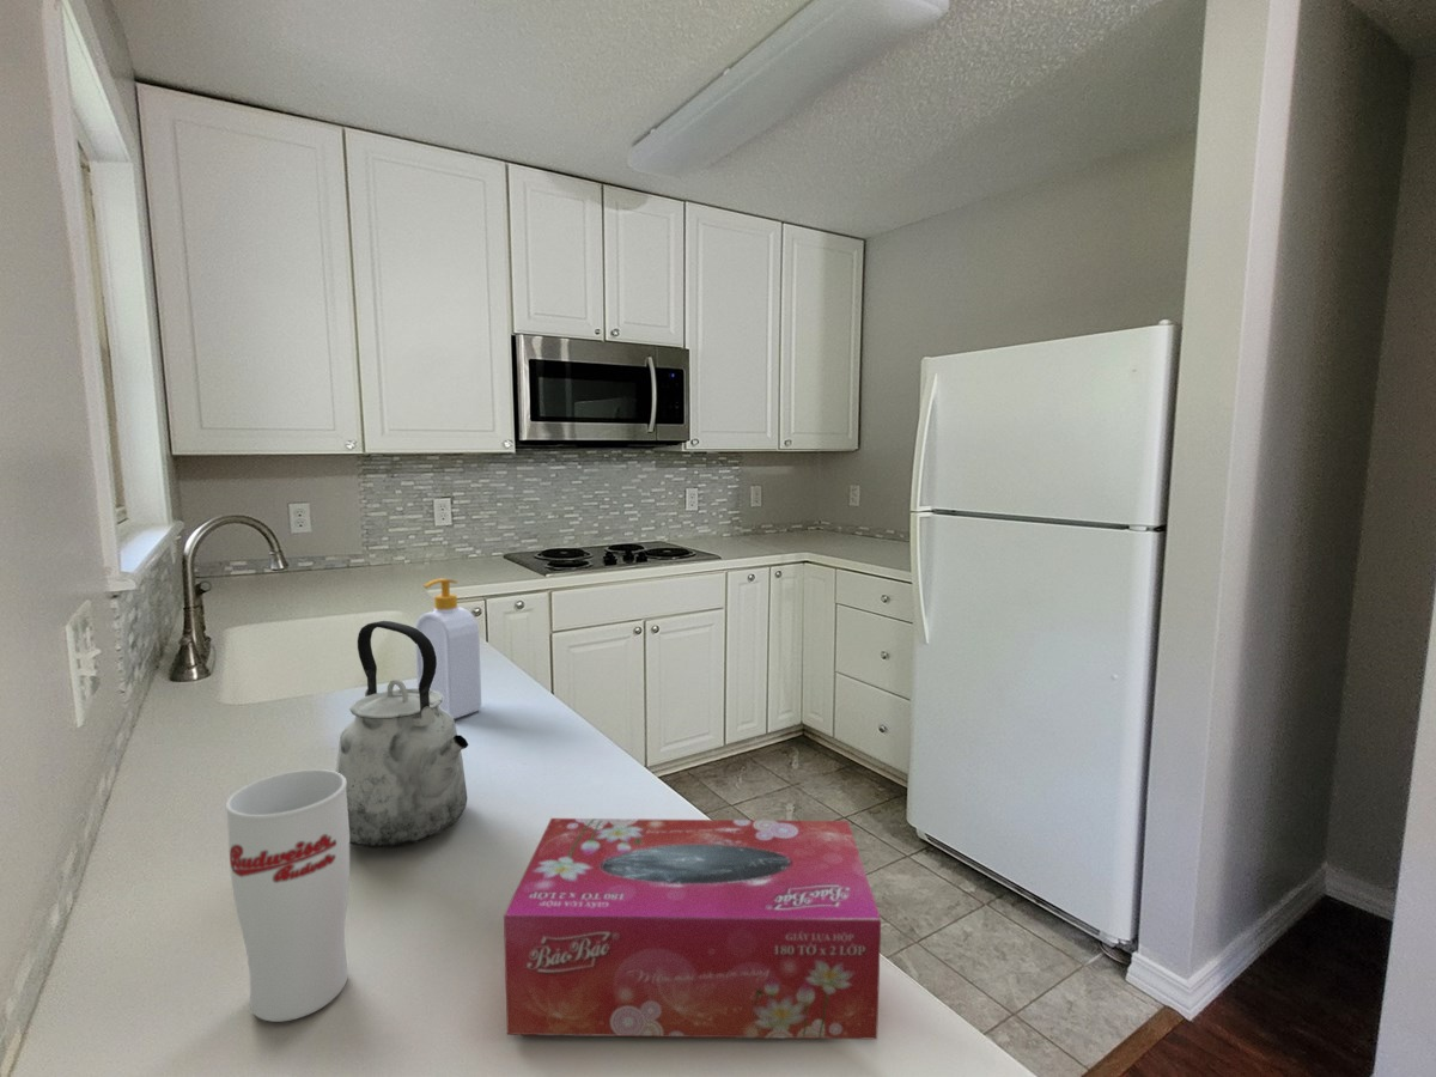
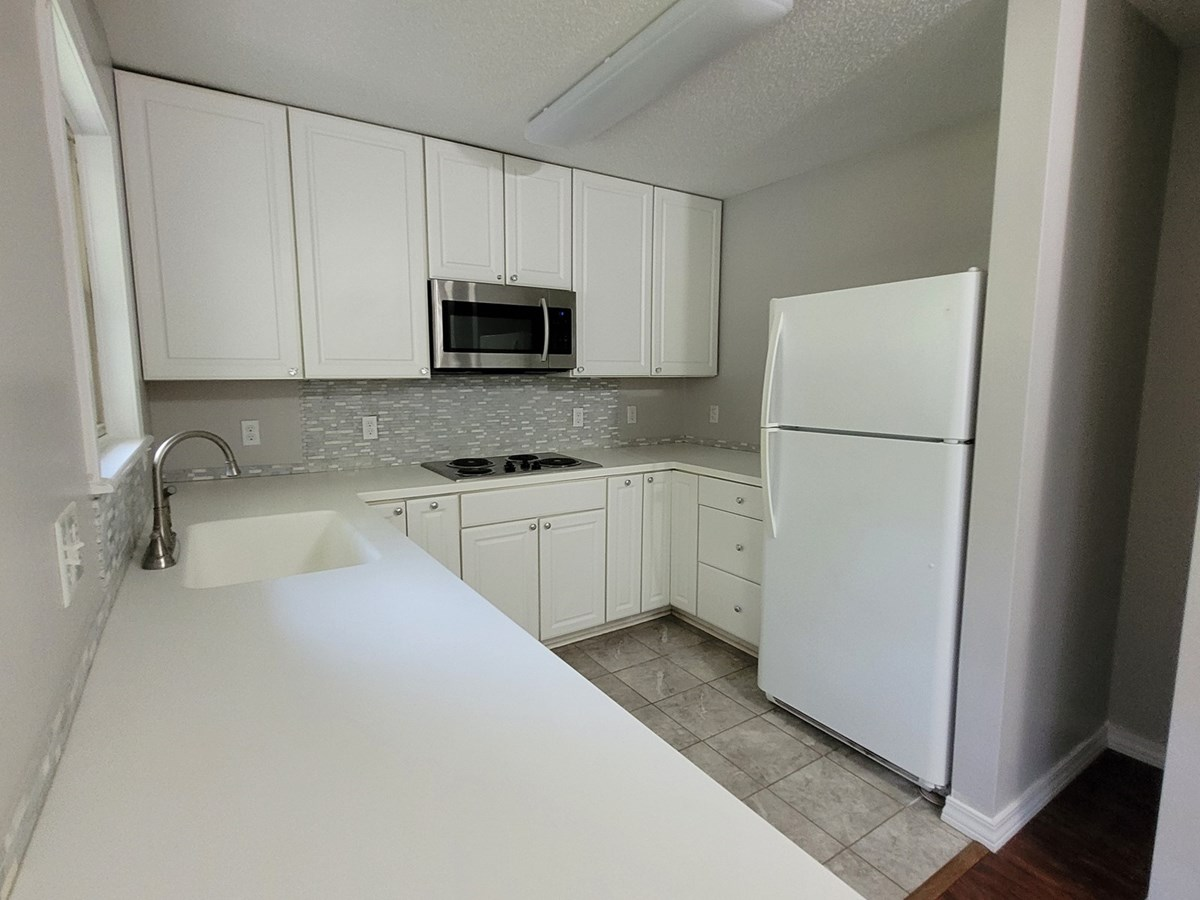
- cup (294, 893)
- kettle (412, 731)
- soap bottle (445, 645)
- tissue box (695, 915)
